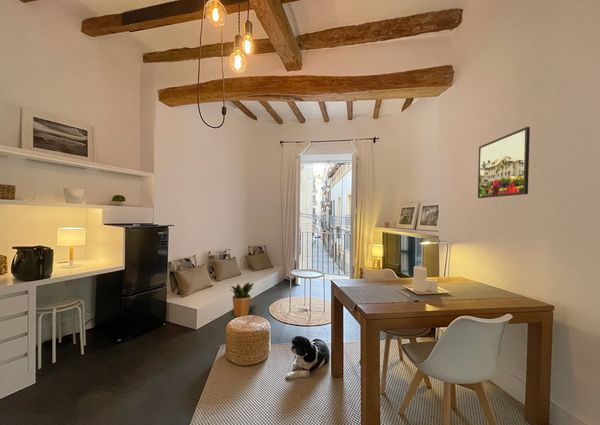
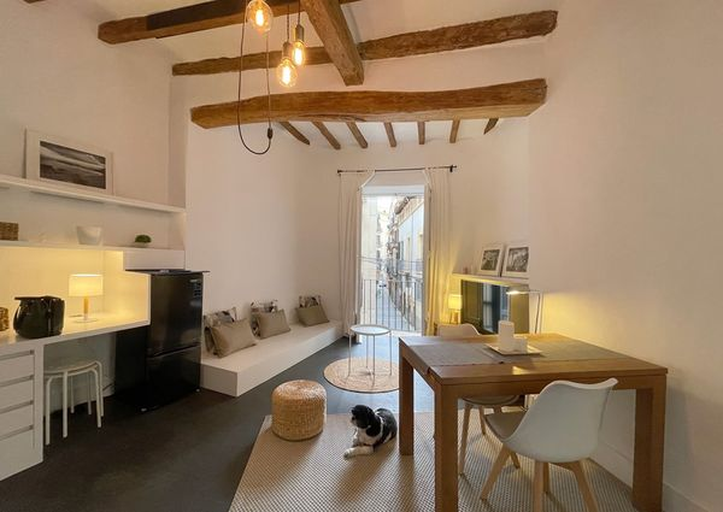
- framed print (500, 167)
- potted plant (243, 298)
